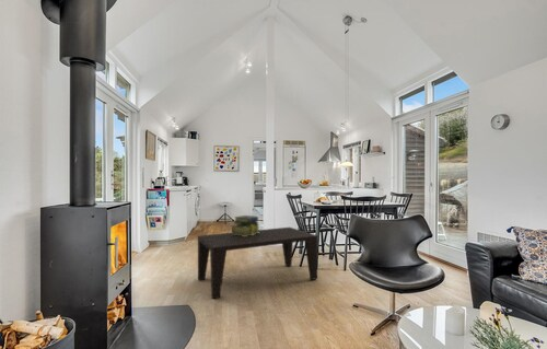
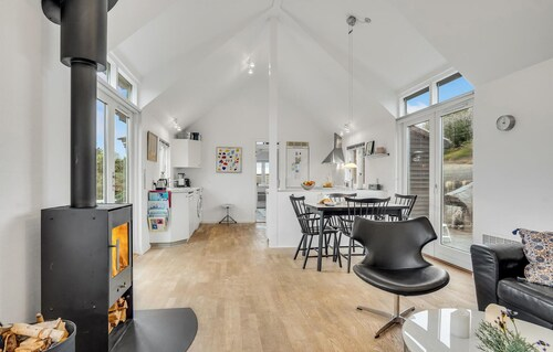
- stack of books (245, 224)
- coffee table (257, 246)
